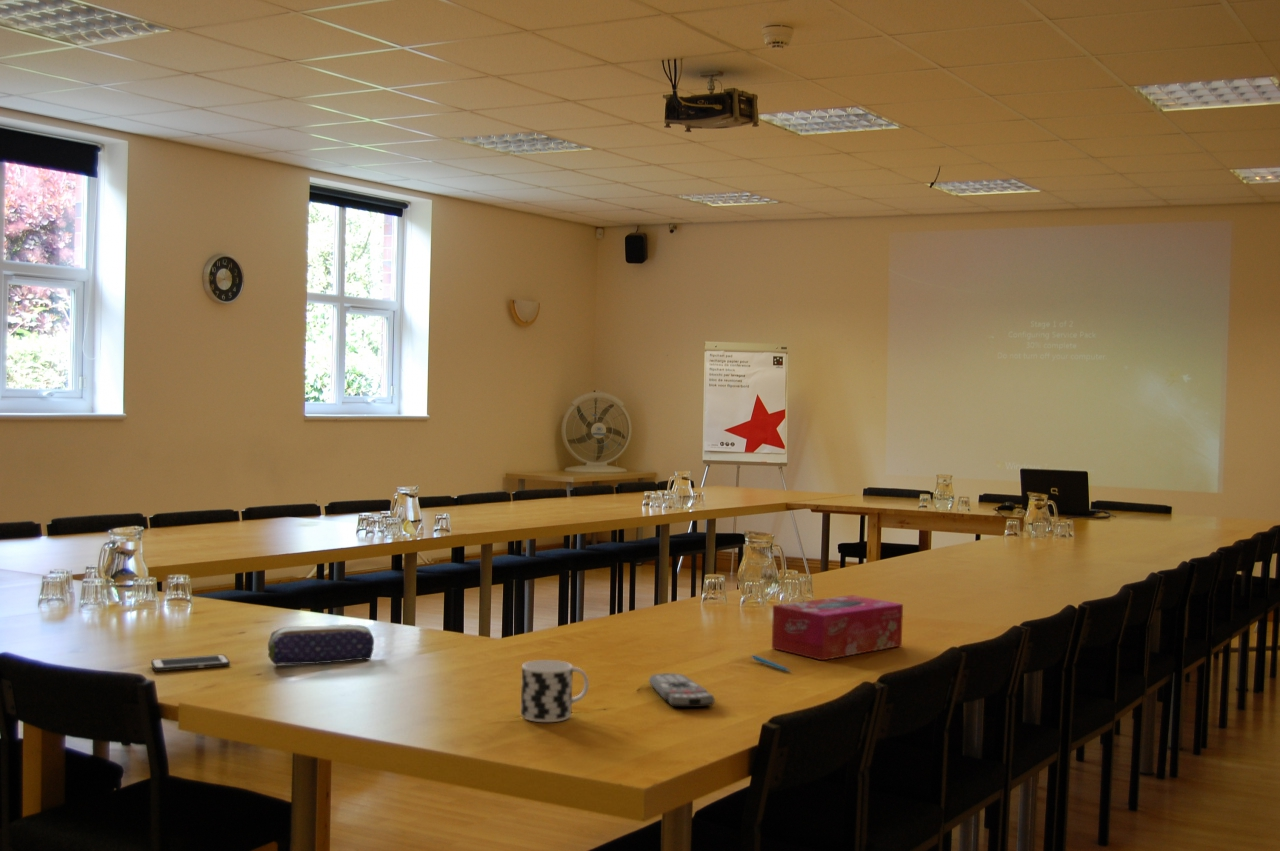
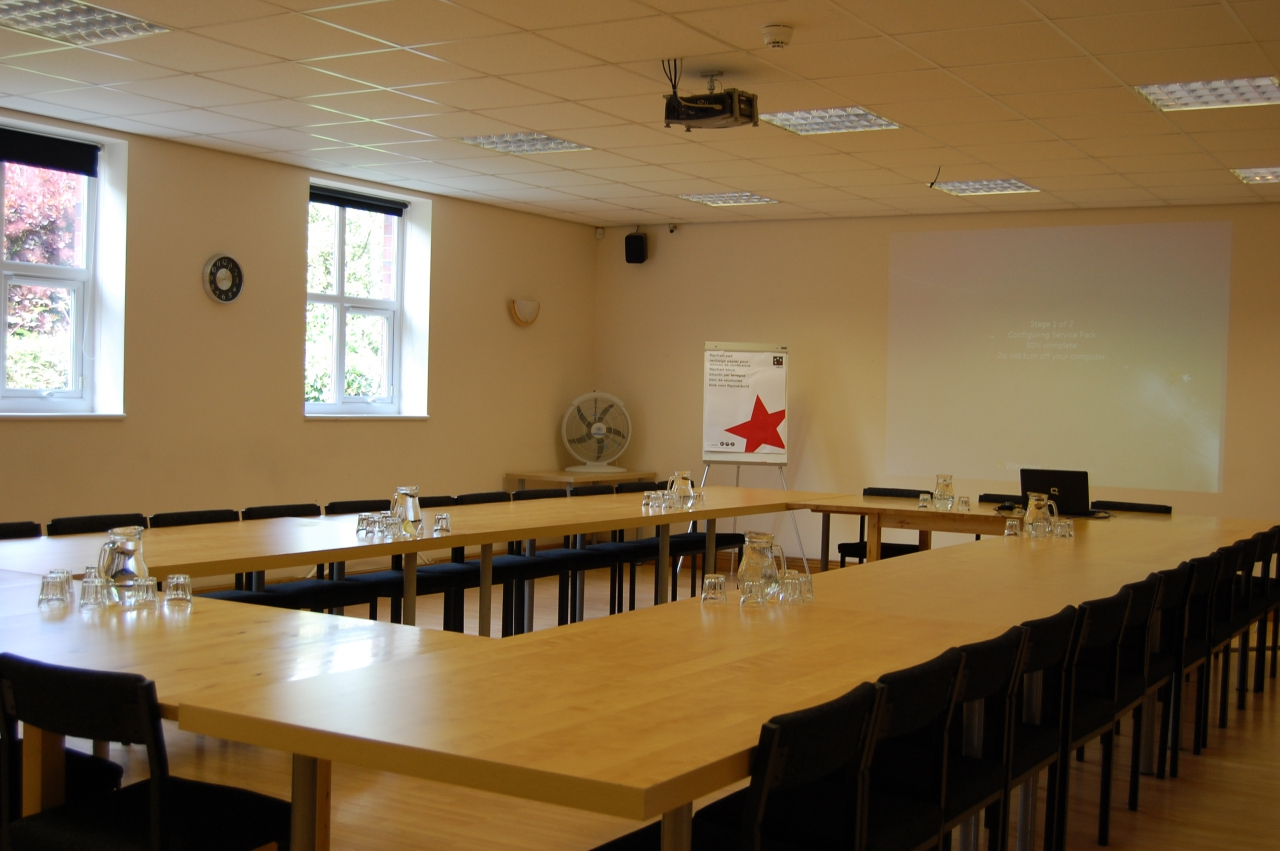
- pen (770, 663)
- pencil case (321, 643)
- cell phone (190, 662)
- cup (555, 690)
- tissue box (838, 625)
- remote control (678, 690)
